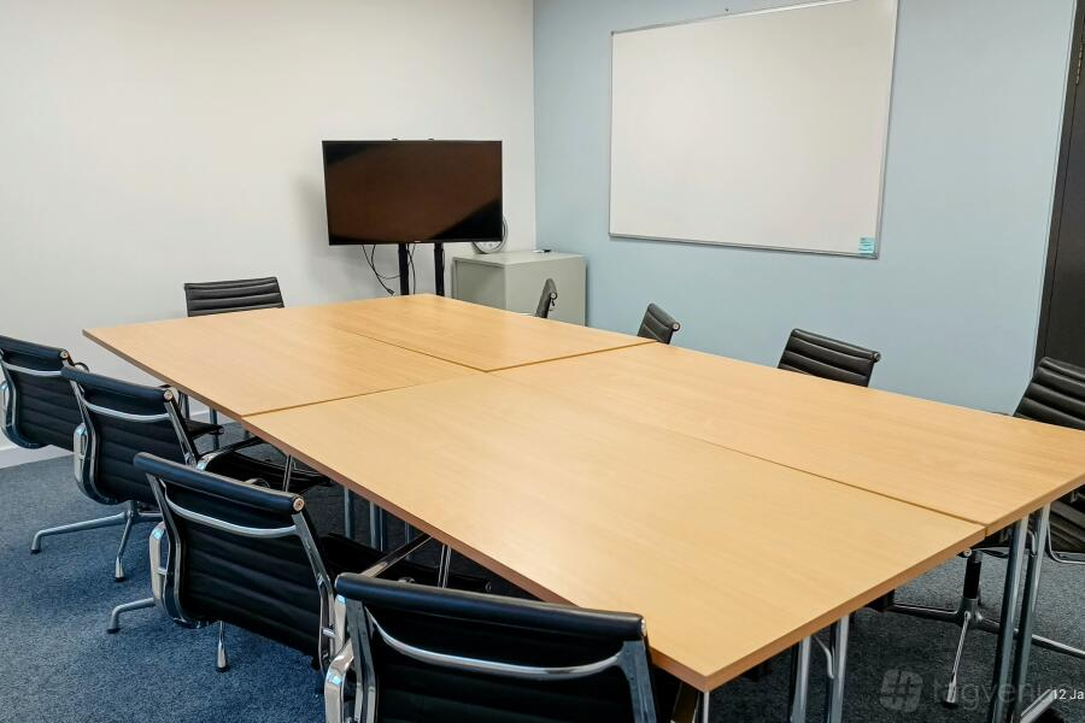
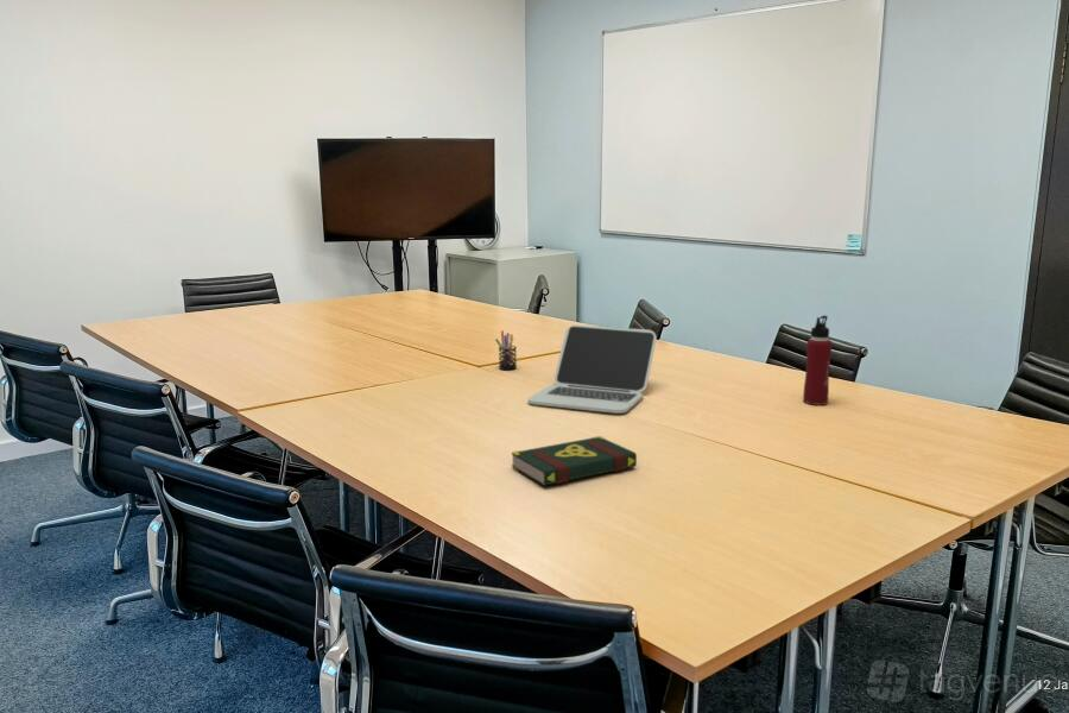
+ book (574, 460)
+ laptop (593, 365)
+ pen holder (505, 349)
+ water bottle (818, 359)
